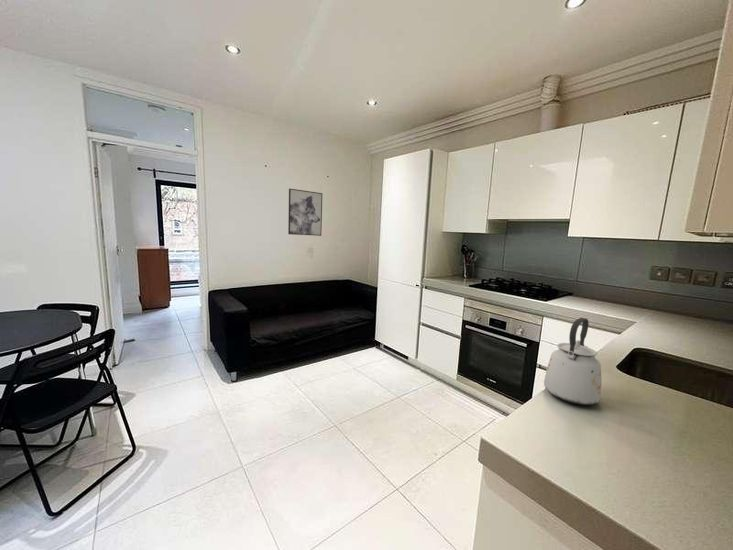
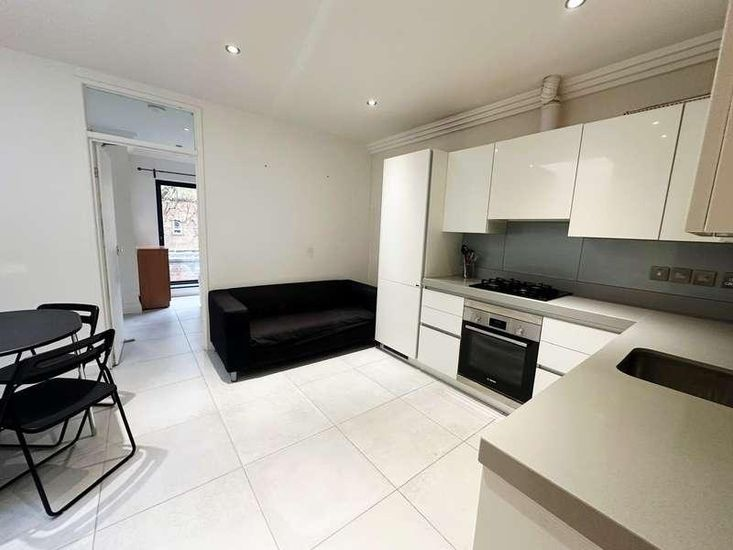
- wall art (305, 213)
- kettle (577, 356)
